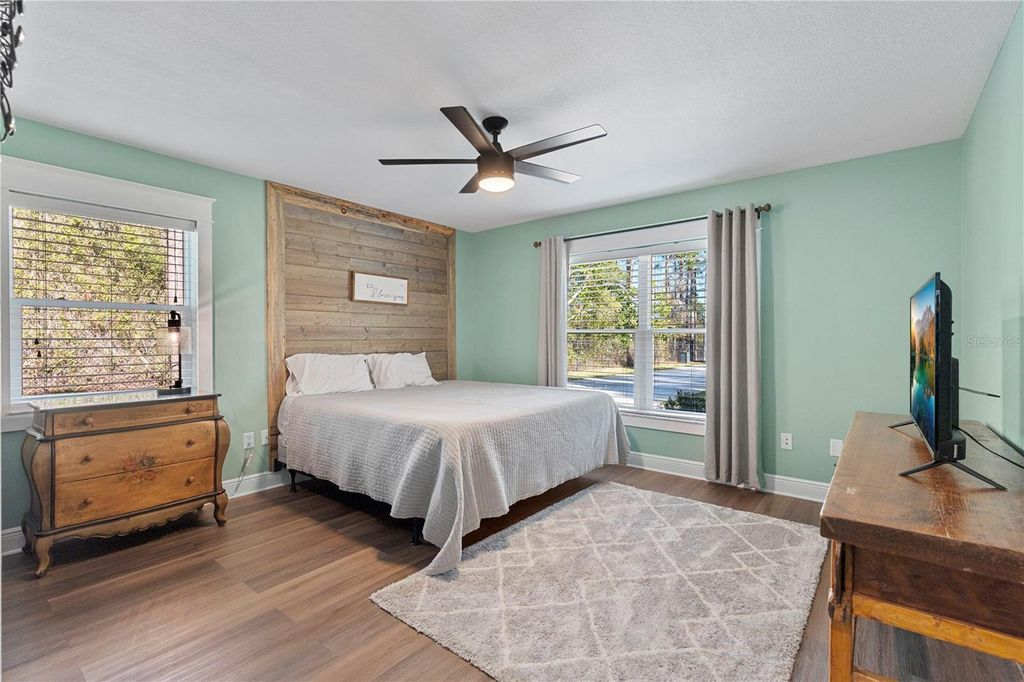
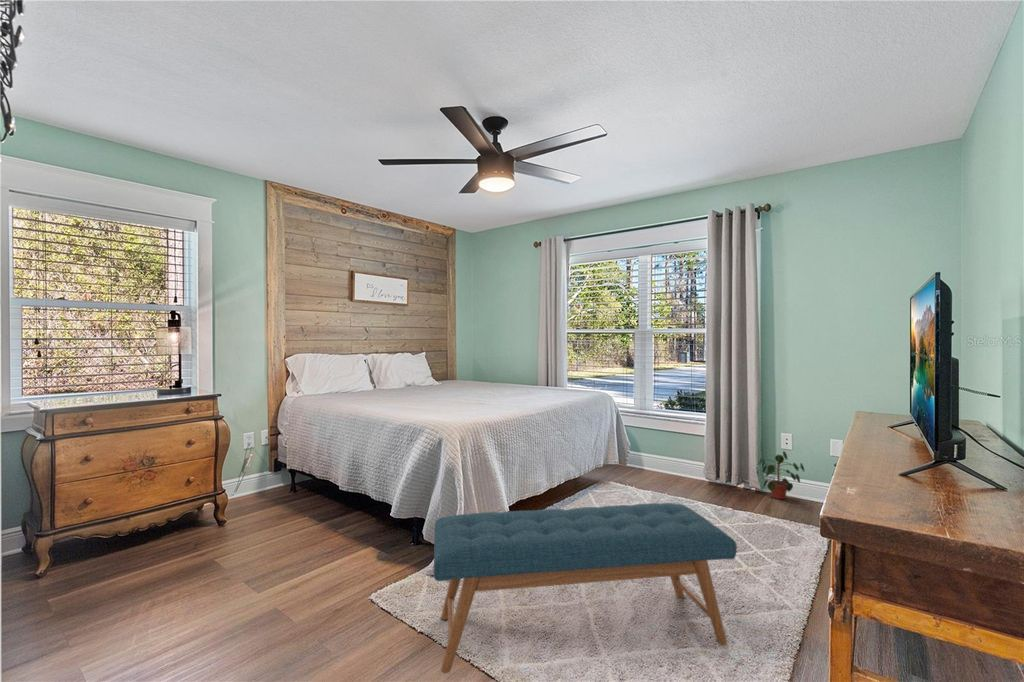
+ potted plant (780, 474)
+ bench (577, 574)
